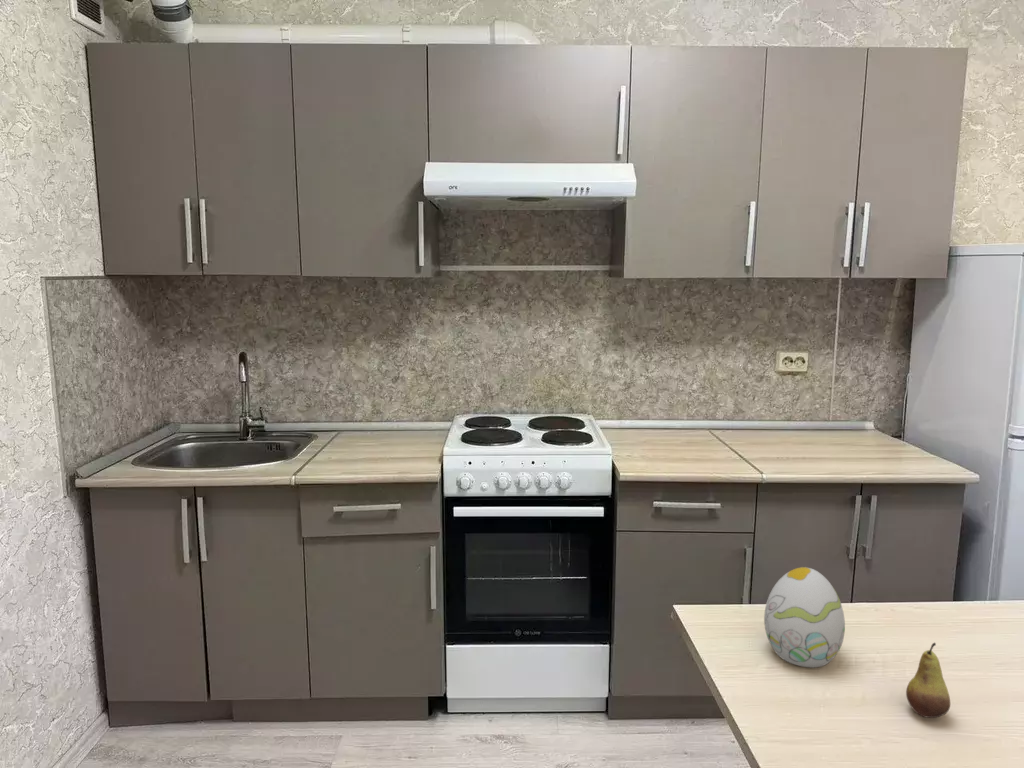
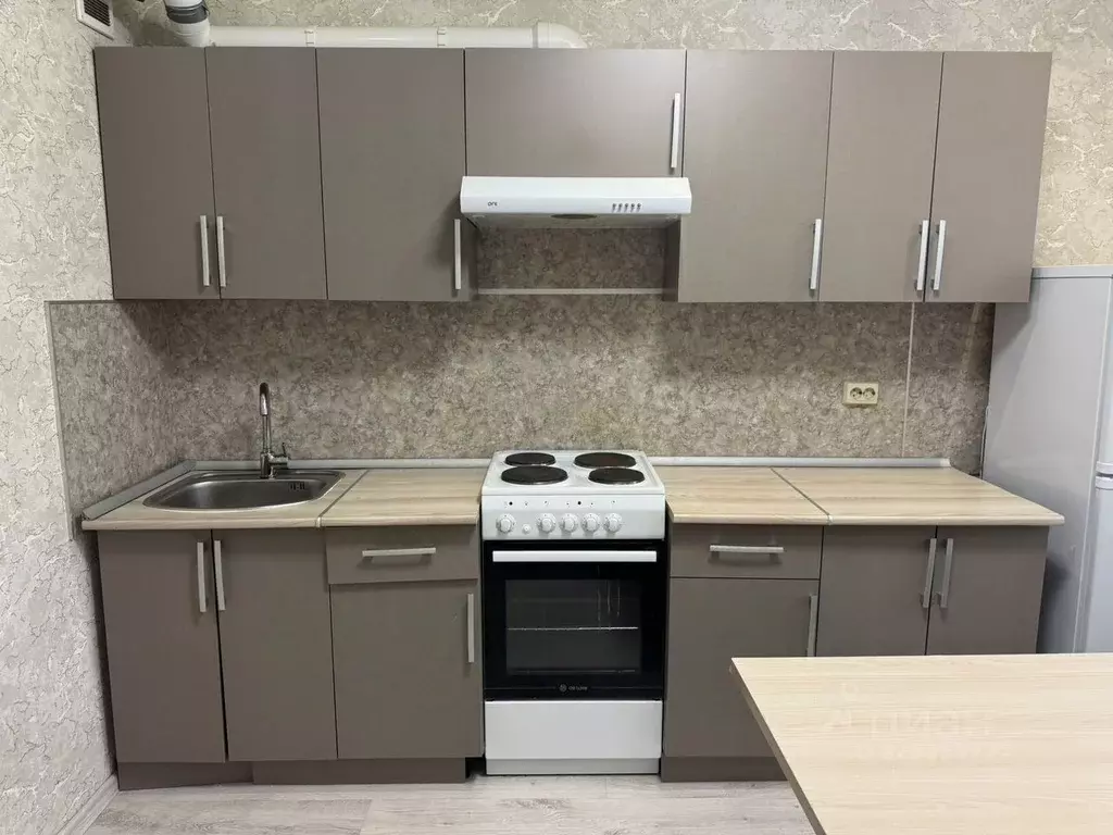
- fruit (930, 674)
- decorative egg (804, 612)
